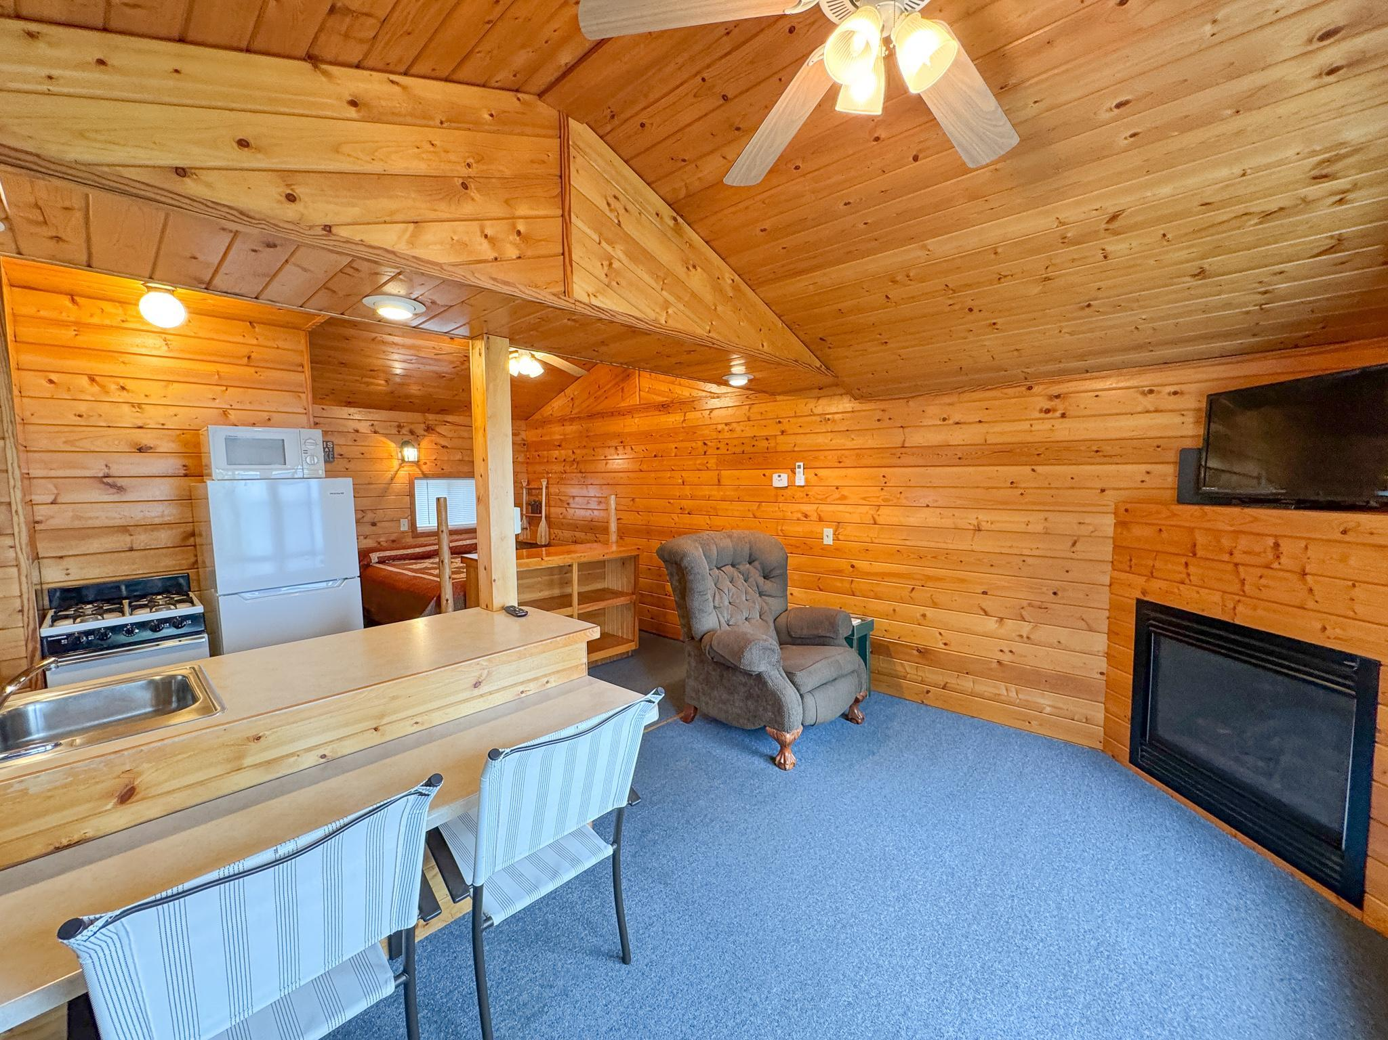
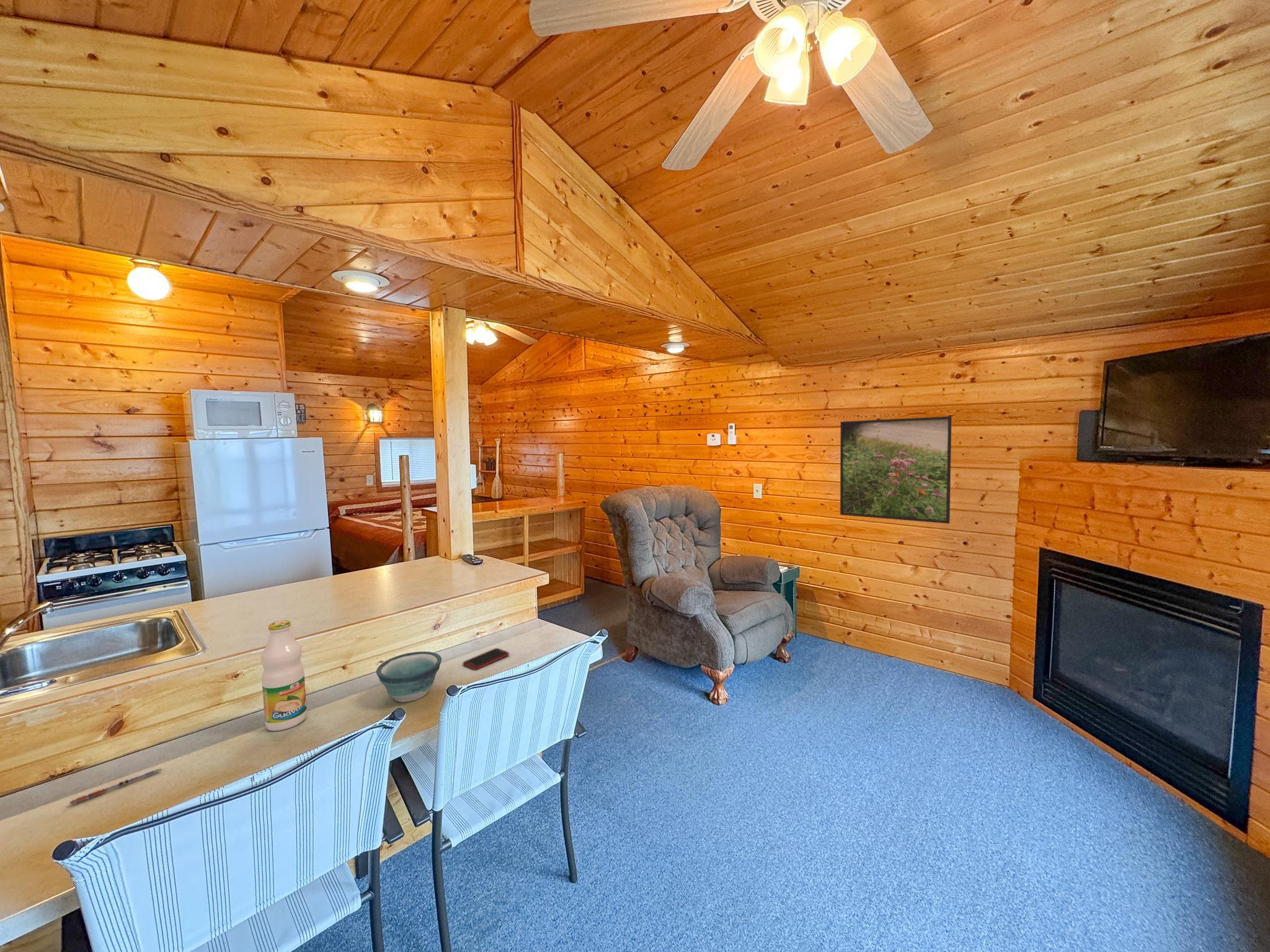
+ bowl (411, 679)
+ pen (118, 784)
+ cell phone (486, 658)
+ bottle (283, 672)
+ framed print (892, 469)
